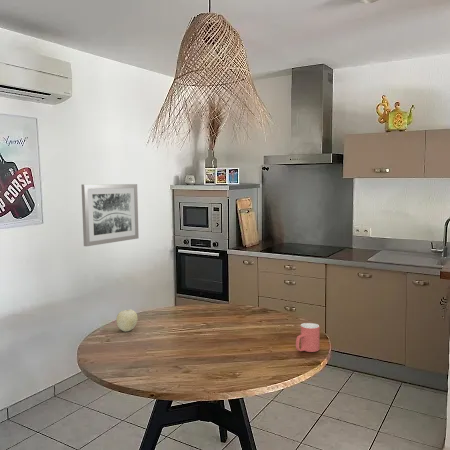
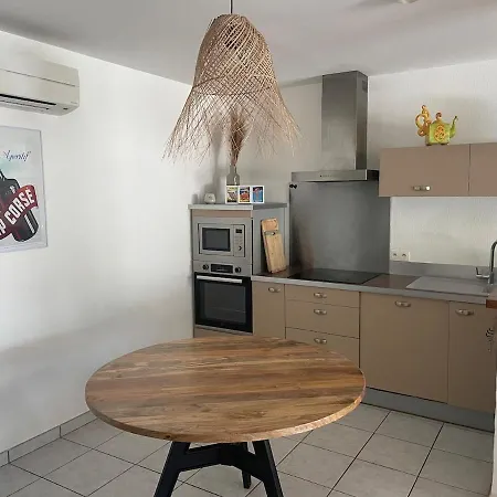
- mug (306, 338)
- wall art (112, 213)
- fruit (127, 320)
